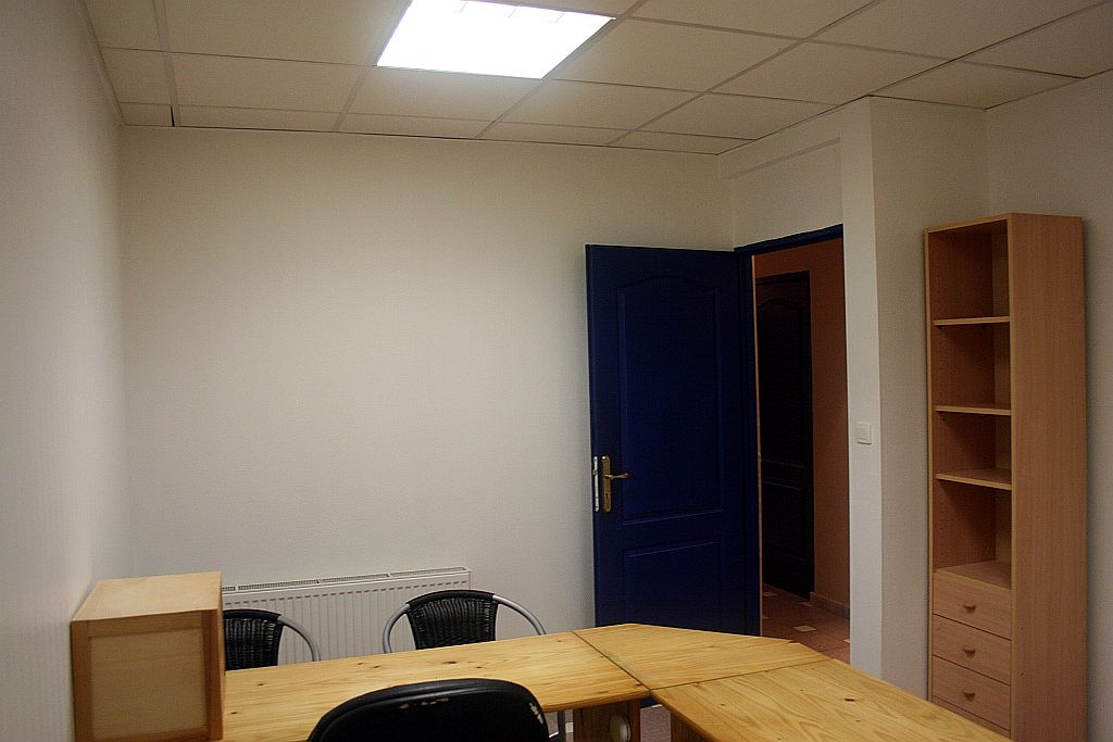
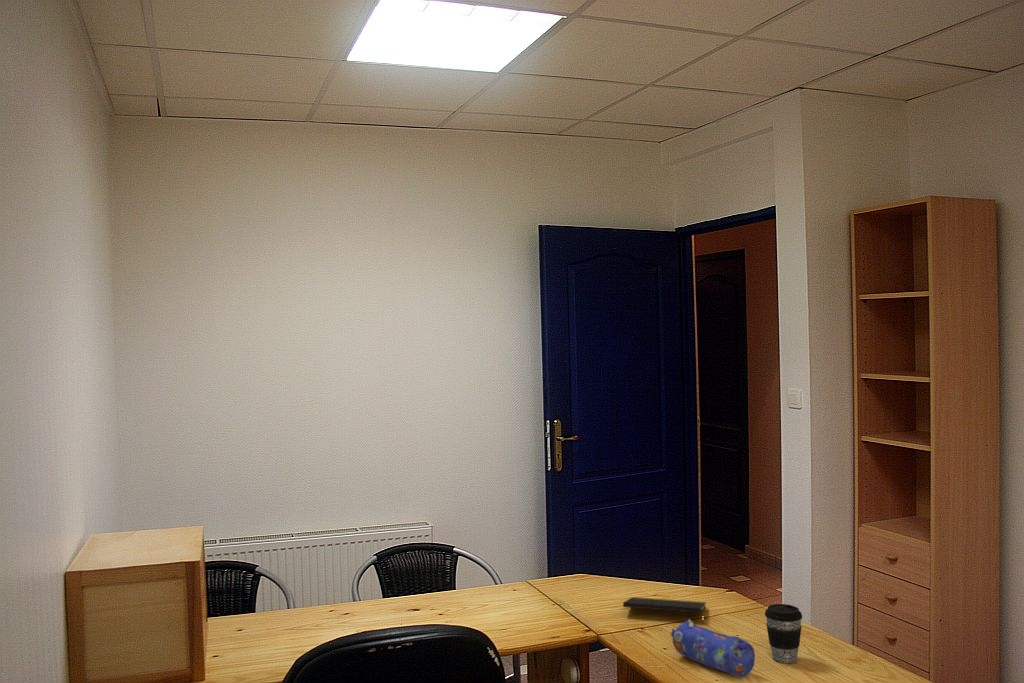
+ coffee cup (783, 633)
+ notepad (665, 604)
+ pencil case (712, 646)
